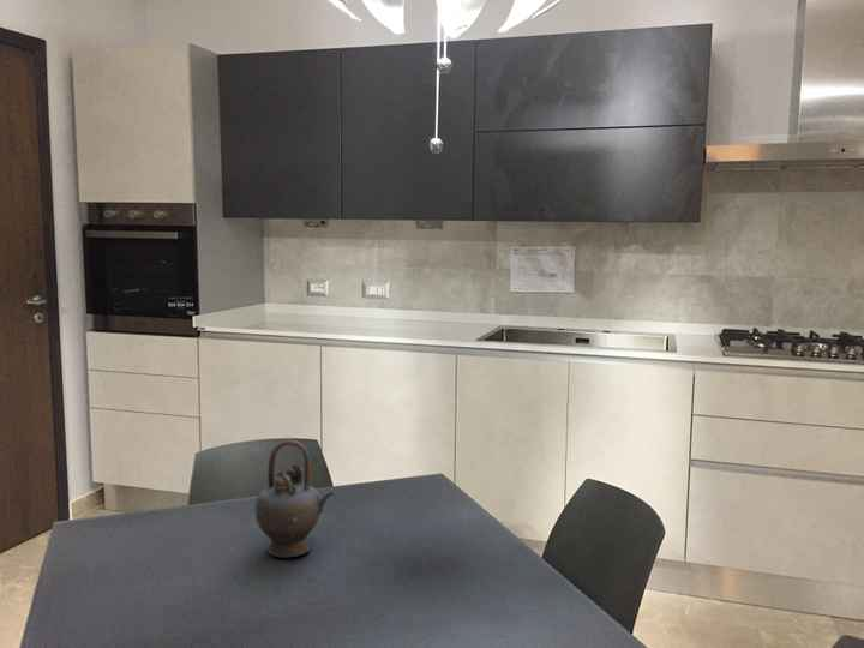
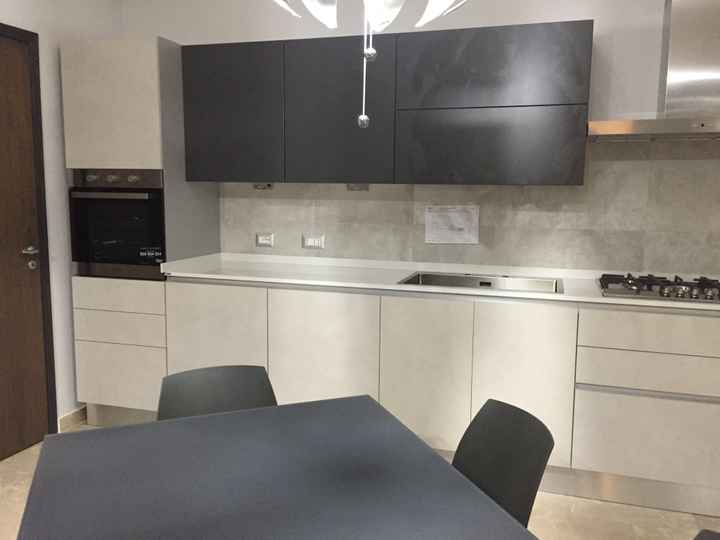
- teapot (295, 497)
